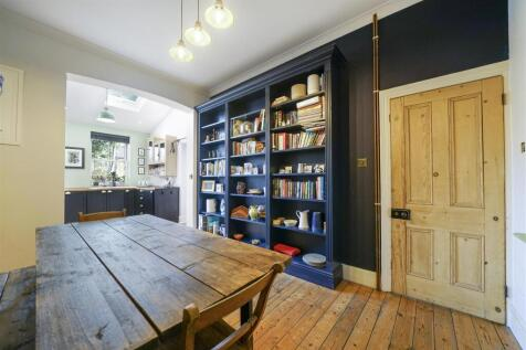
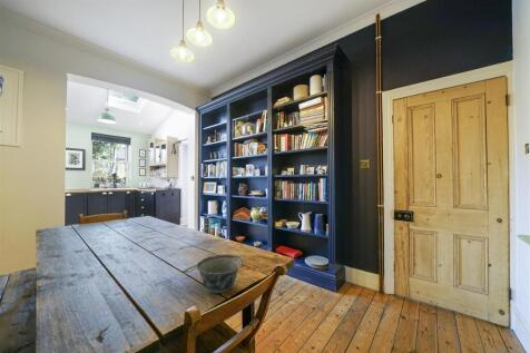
+ bowl (219, 274)
